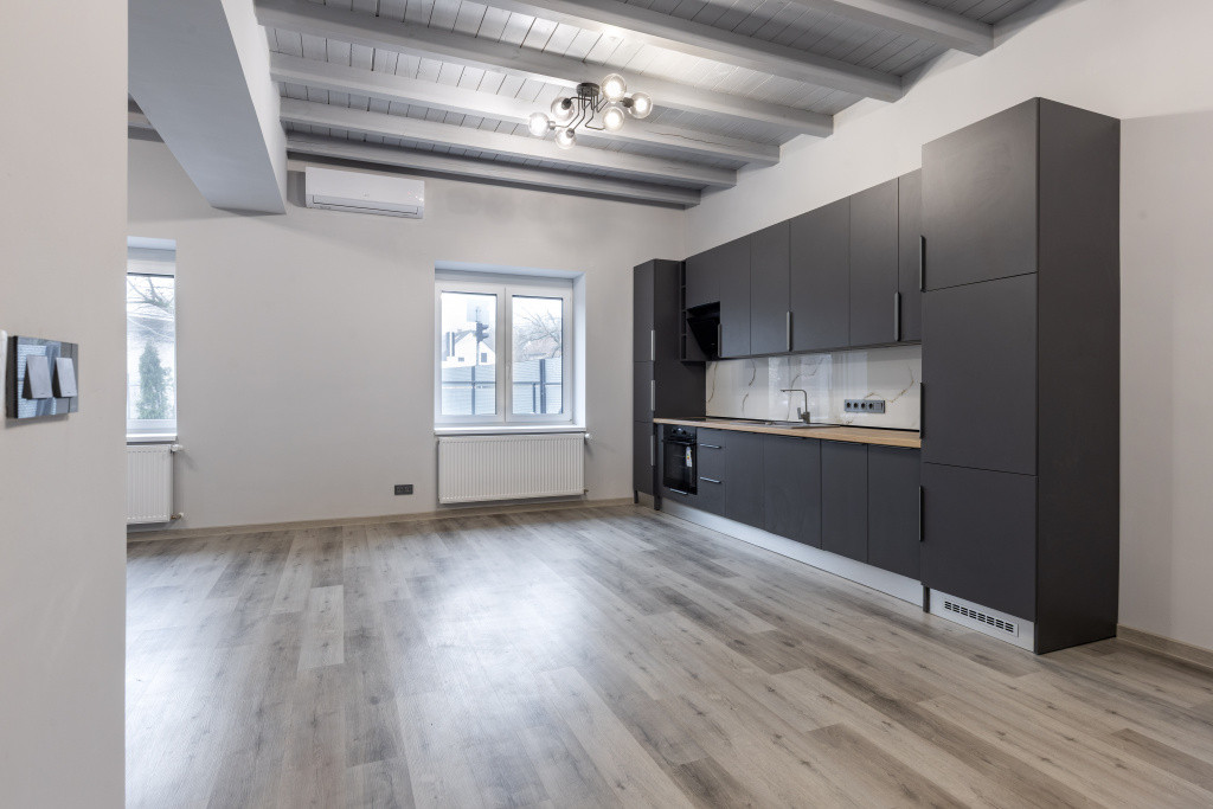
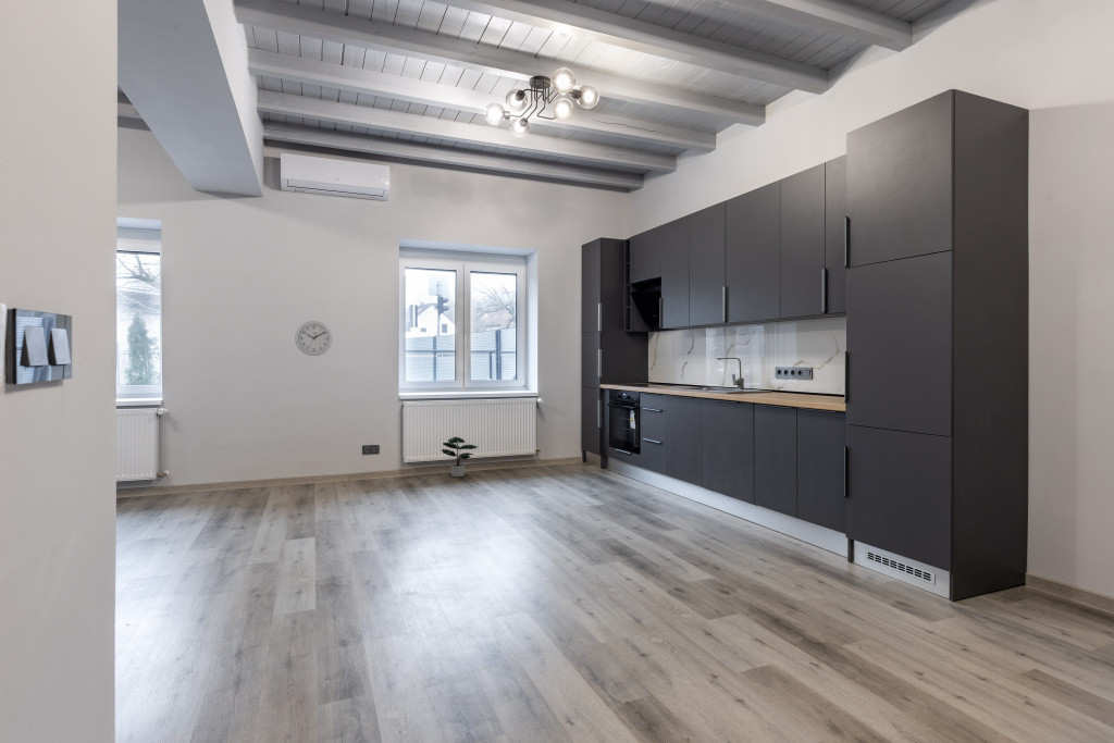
+ wall clock (313, 338)
+ potted plant (459, 457)
